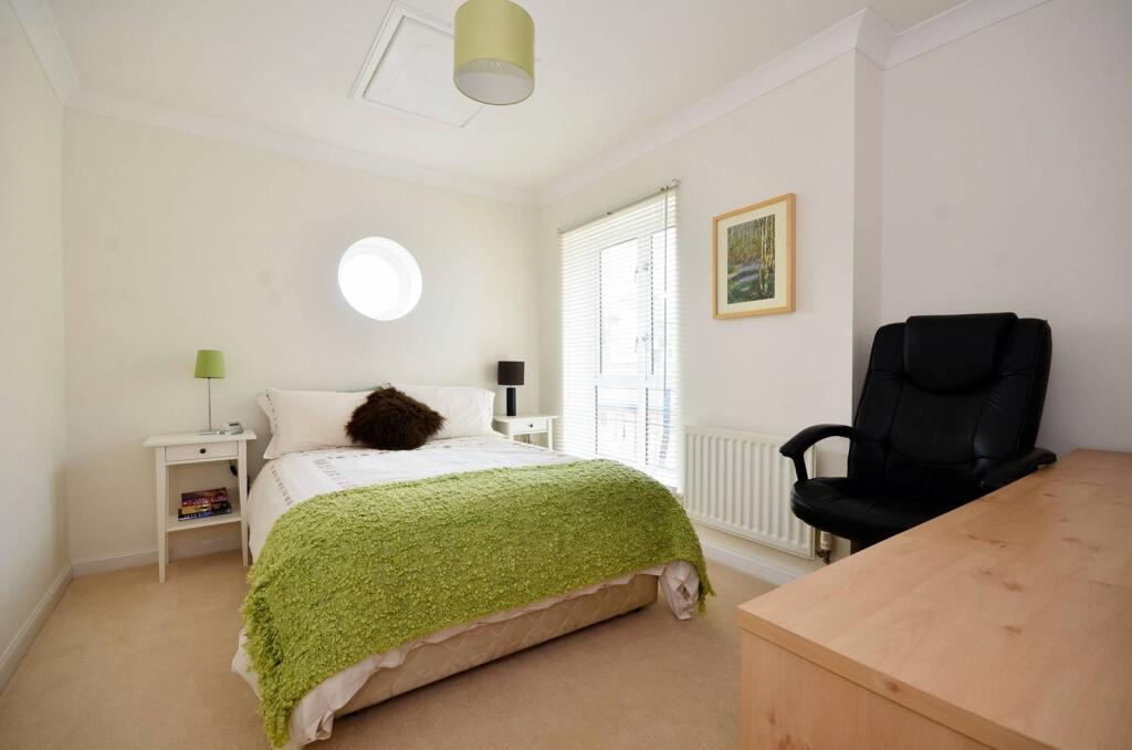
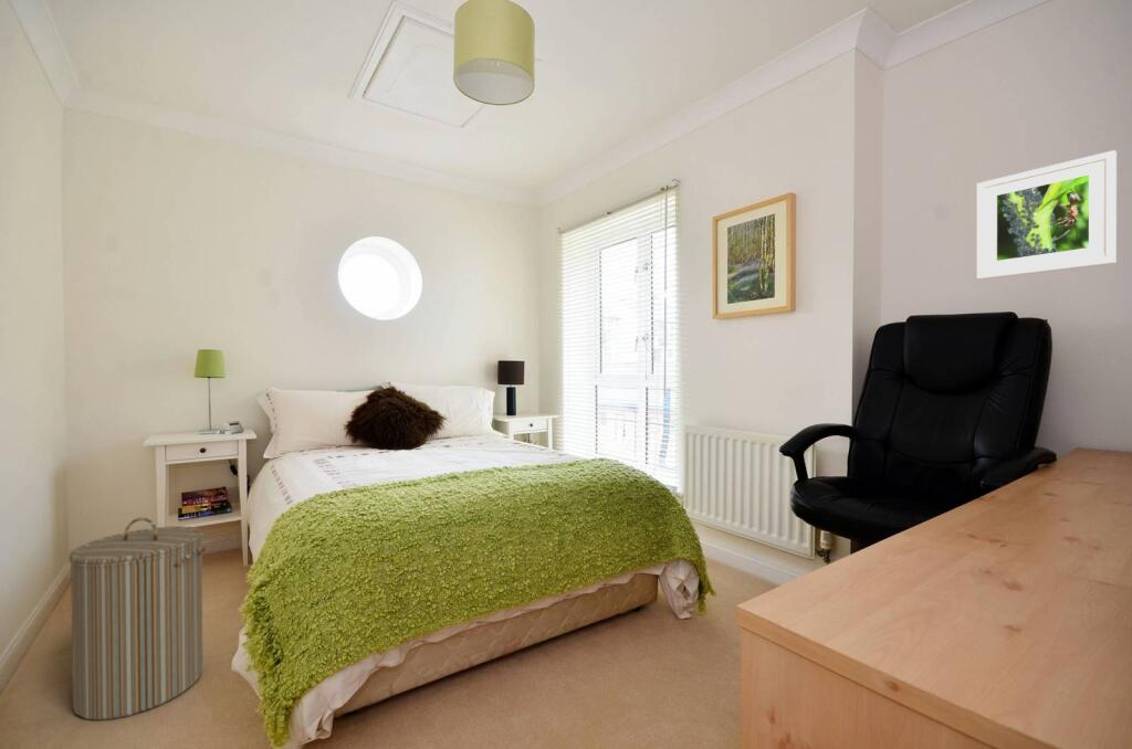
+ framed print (1040, 220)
+ laundry hamper (140, 602)
